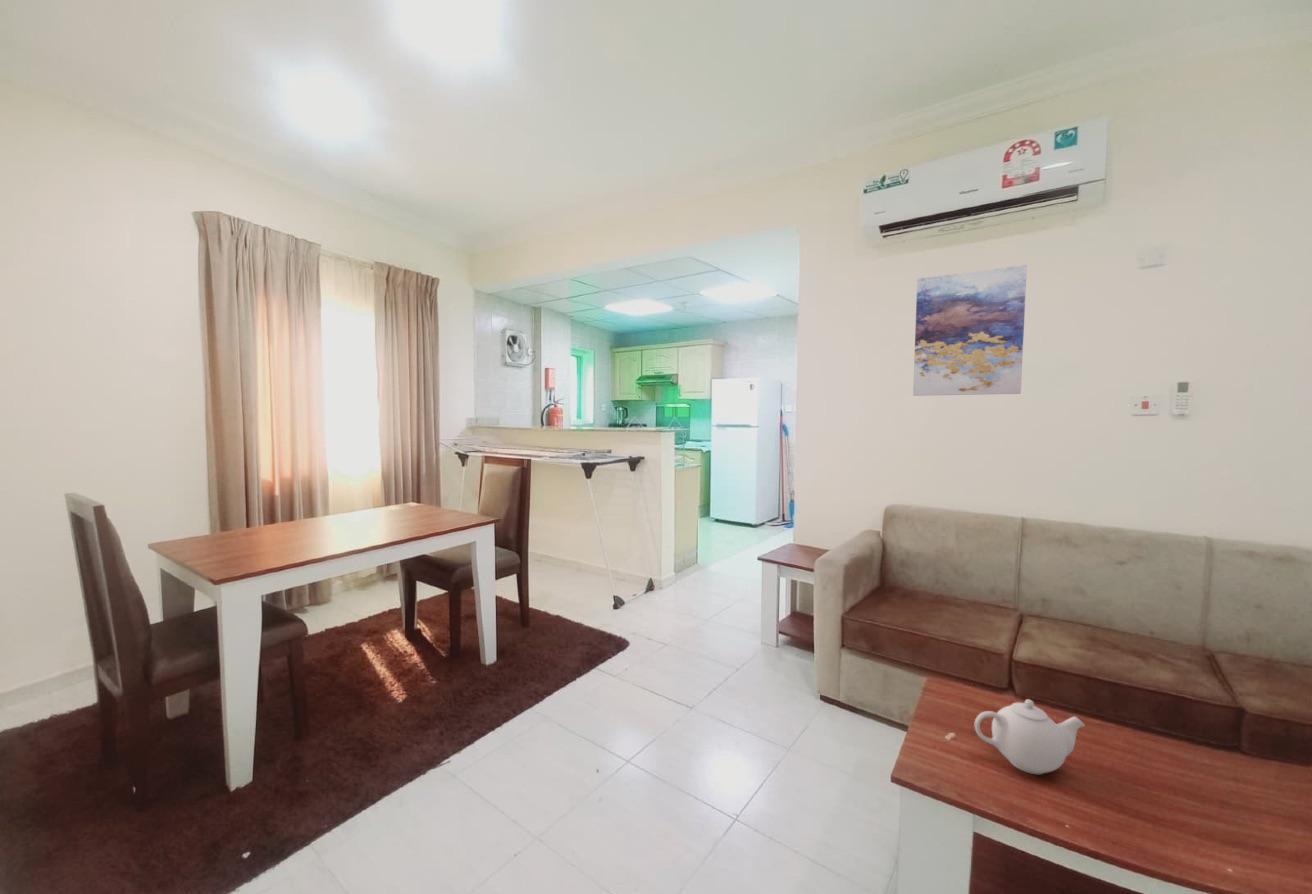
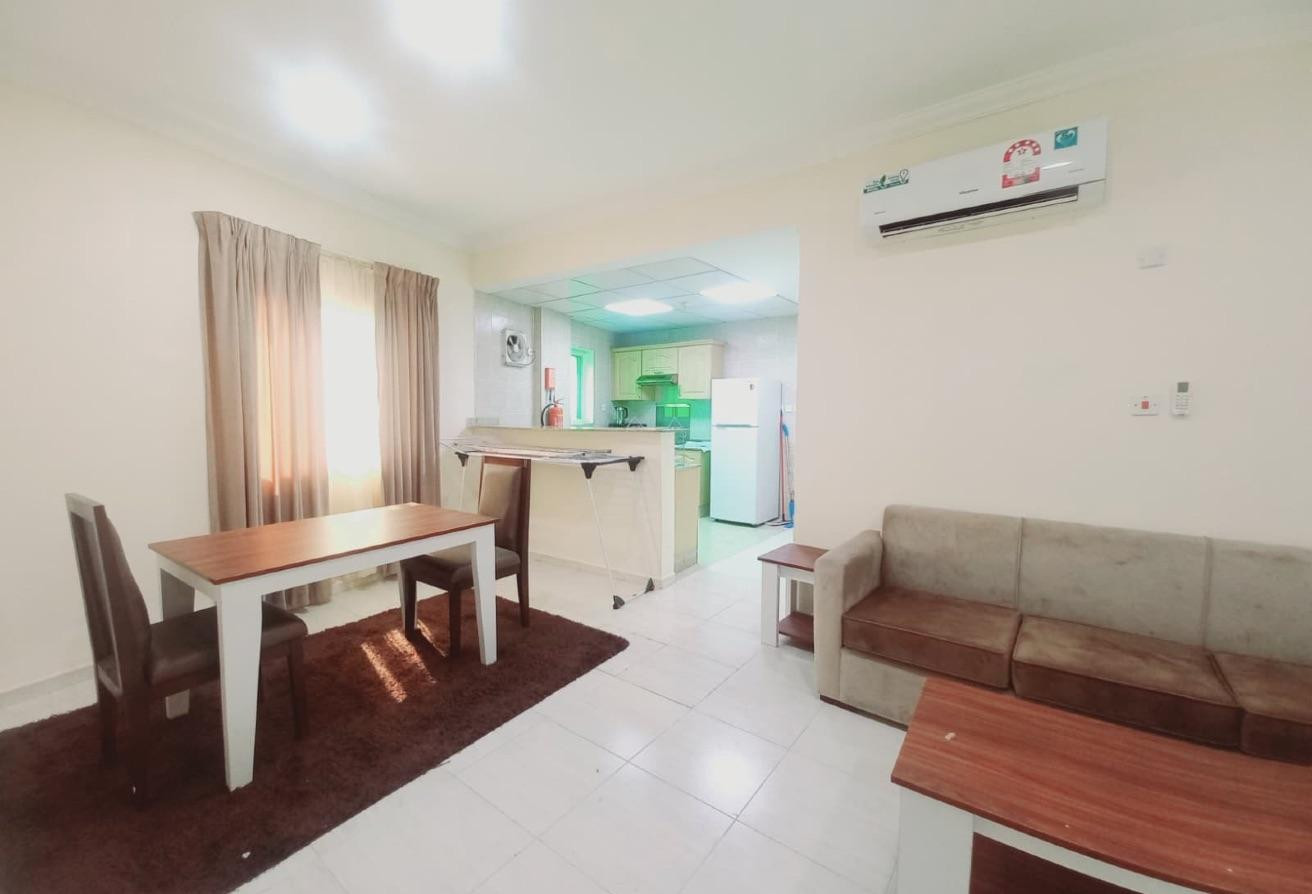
- teapot (1028, 731)
- wall art (966, 334)
